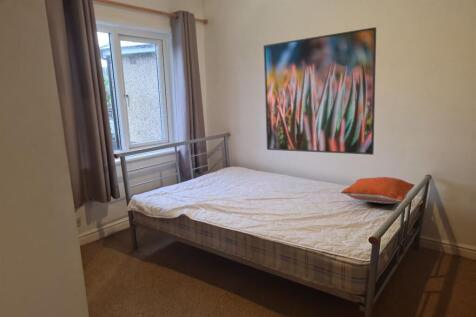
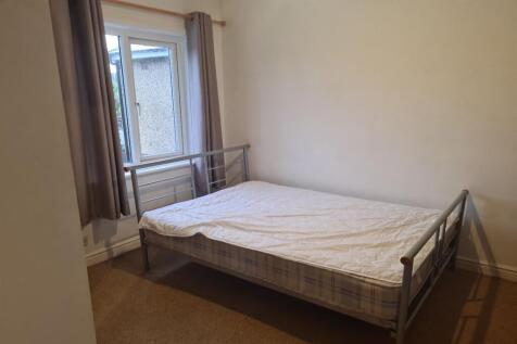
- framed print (314, 96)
- pillow (377, 189)
